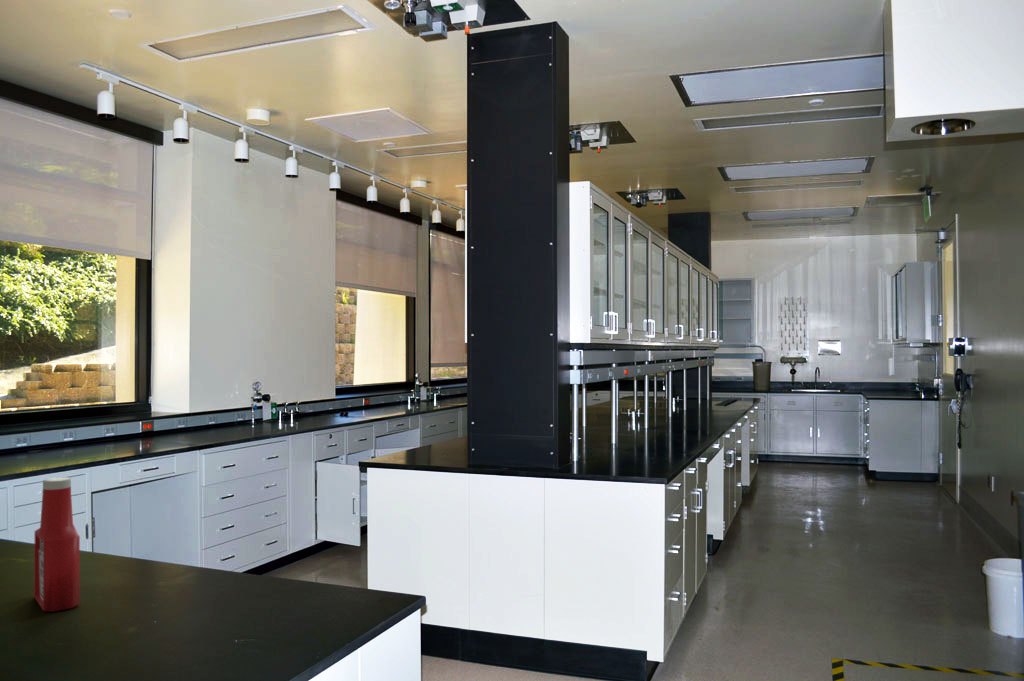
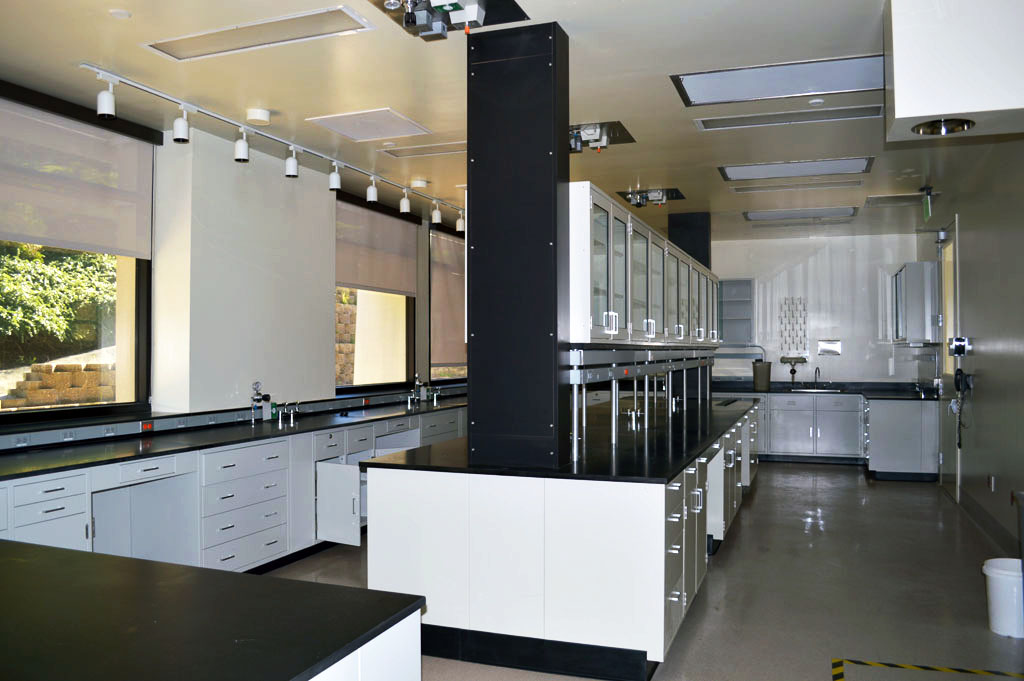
- soap bottle (56, 540)
